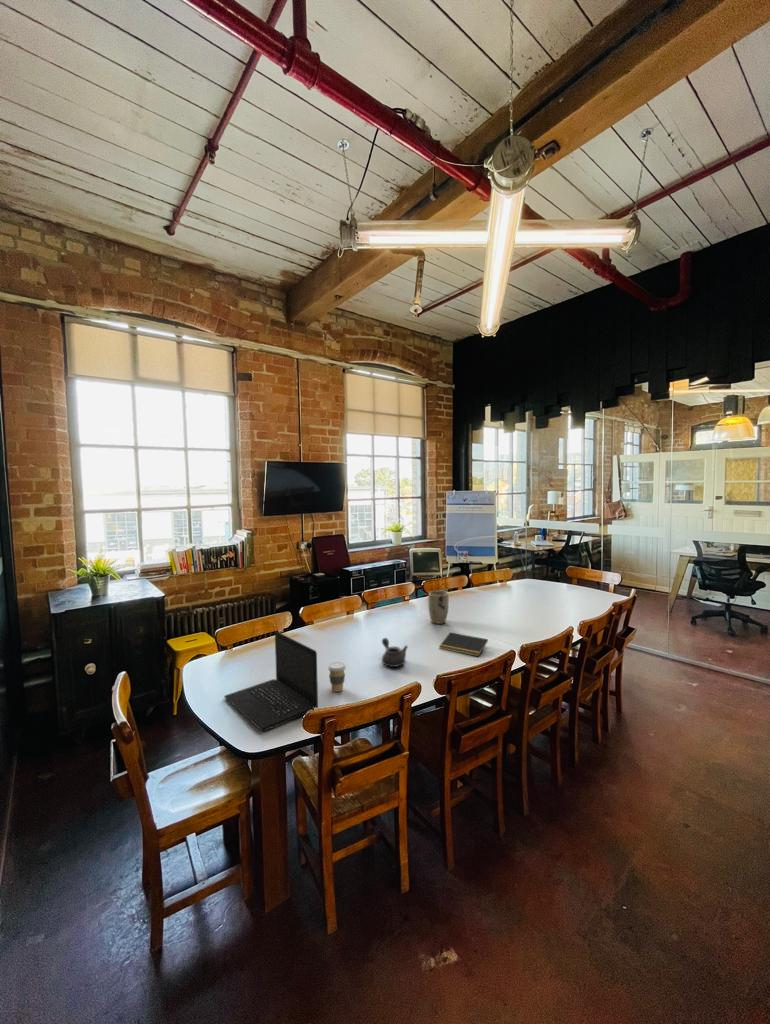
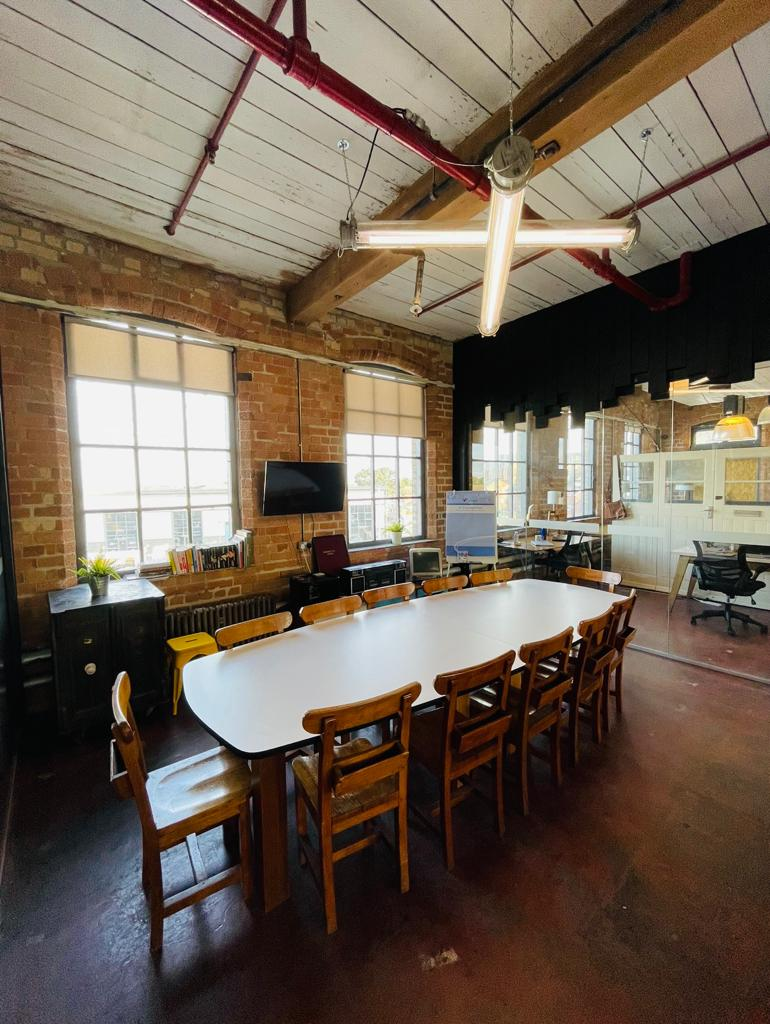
- coffee cup (337, 677)
- plant pot (438, 607)
- notepad (463, 643)
- laptop (269, 680)
- teapot (392, 651)
